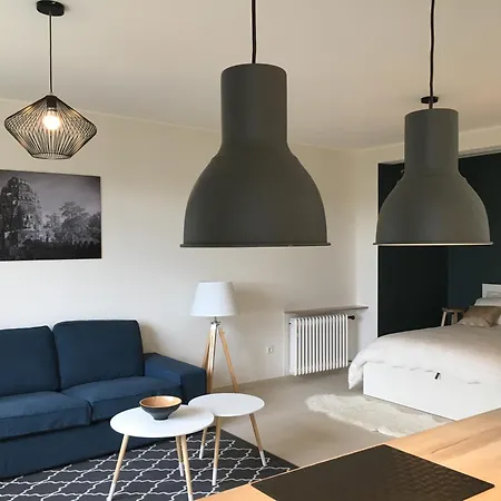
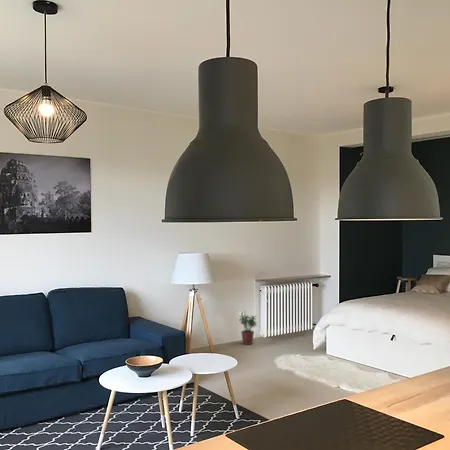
+ potted plant (246, 328)
